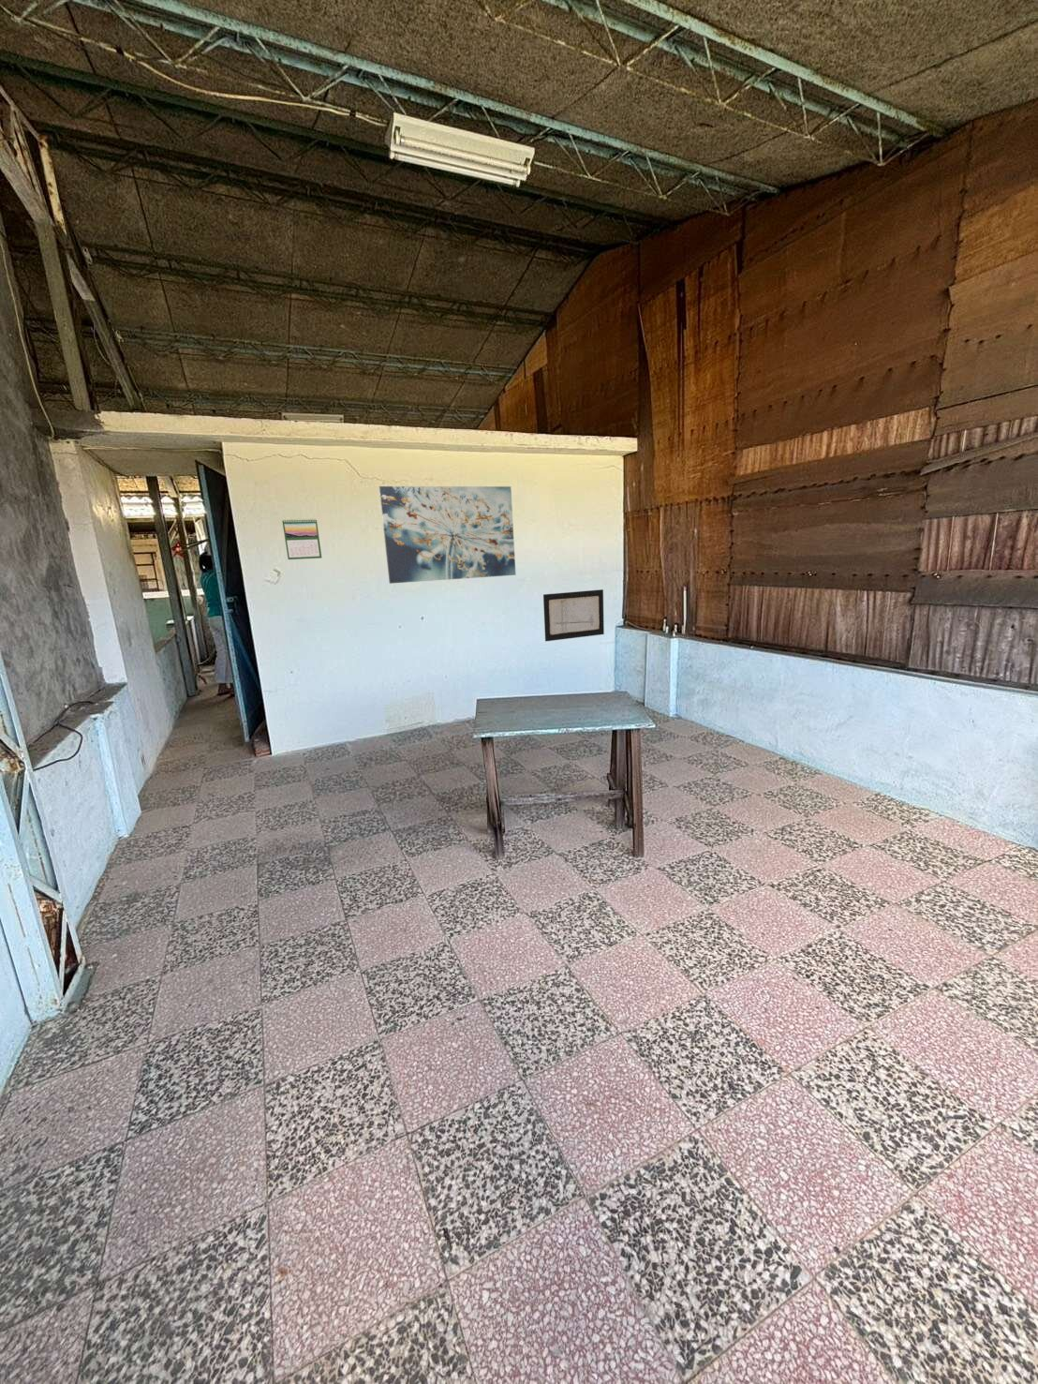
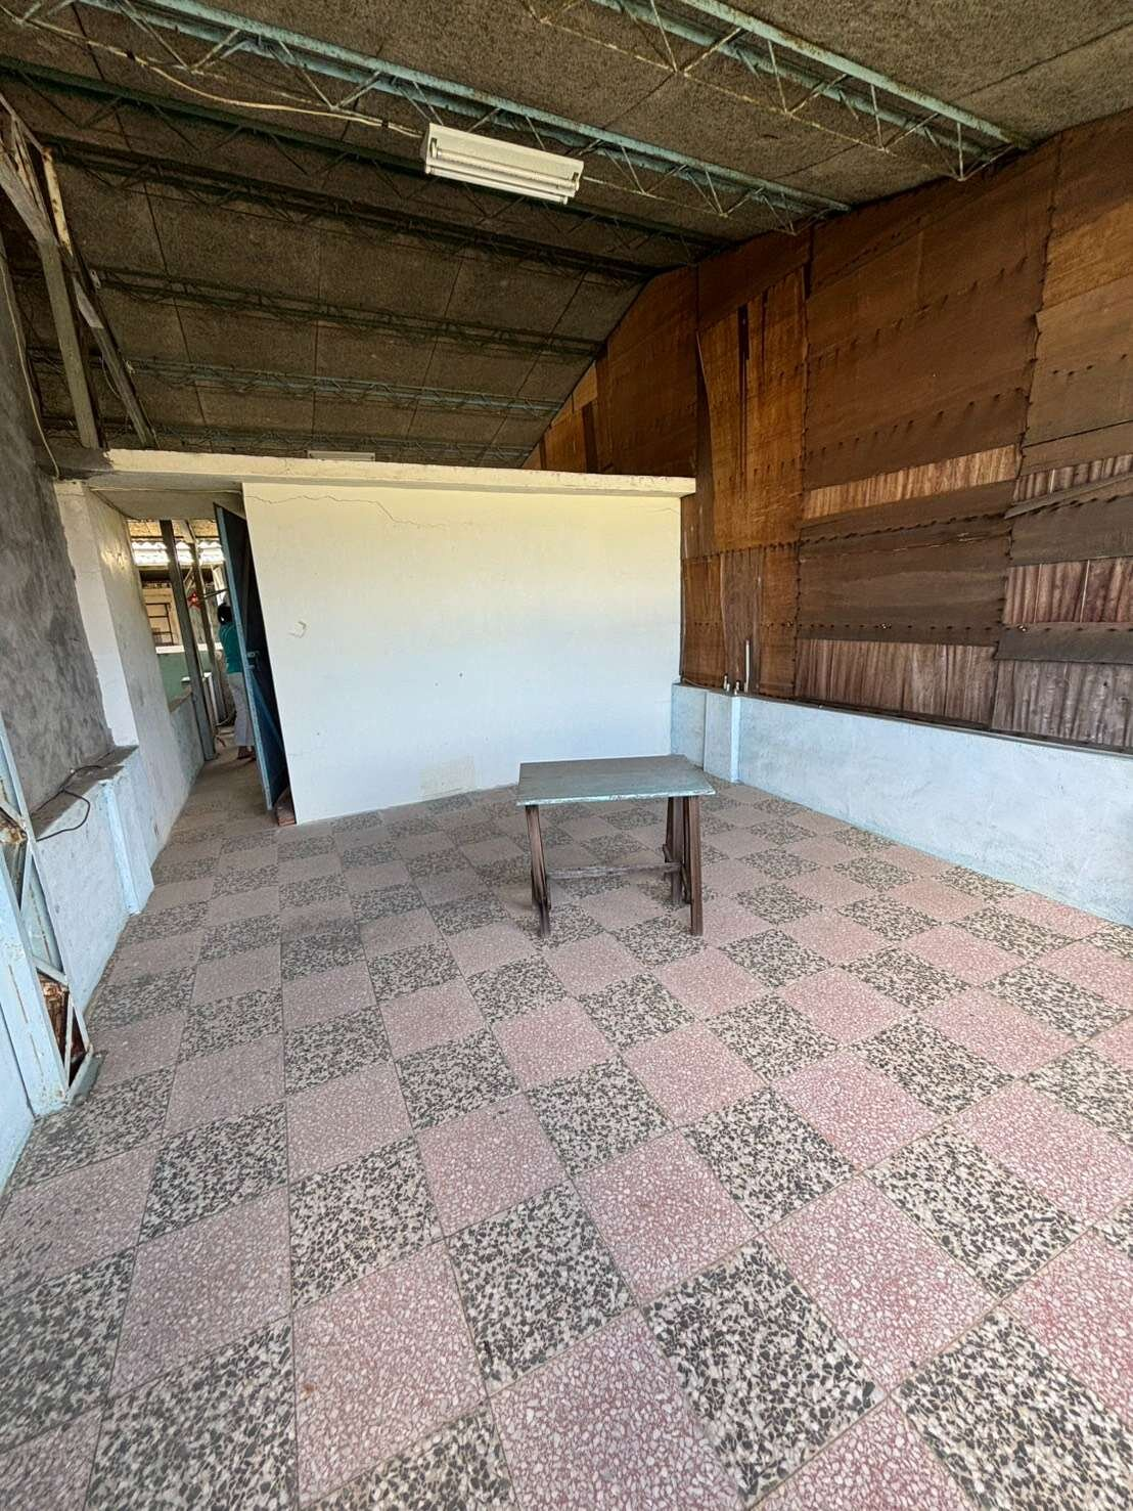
- wall art (575, 615)
- wall art (451, 533)
- calendar (302, 538)
